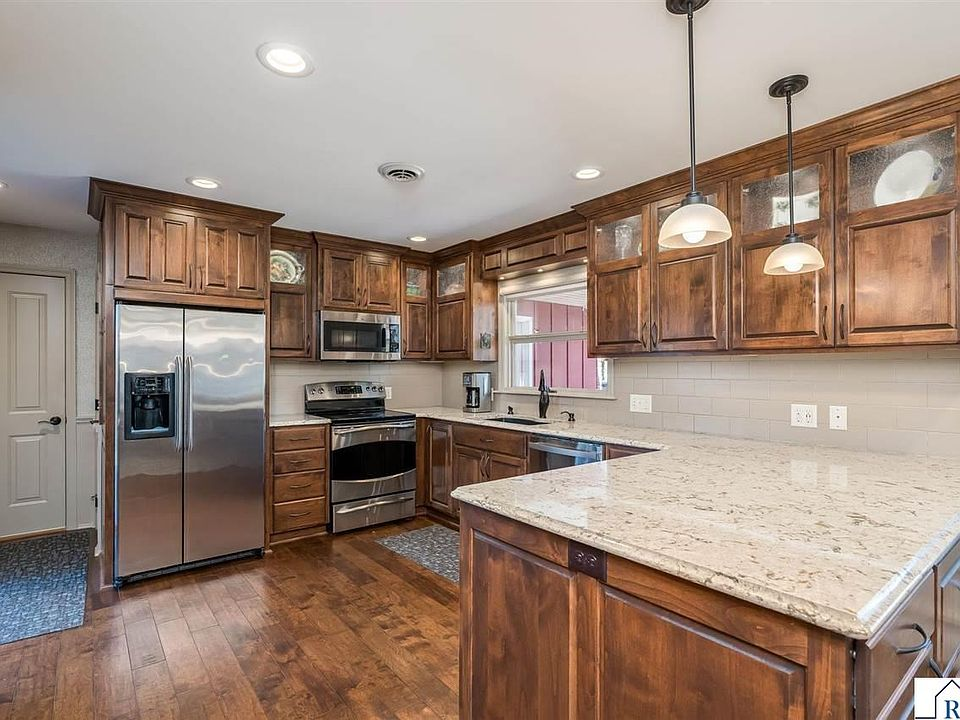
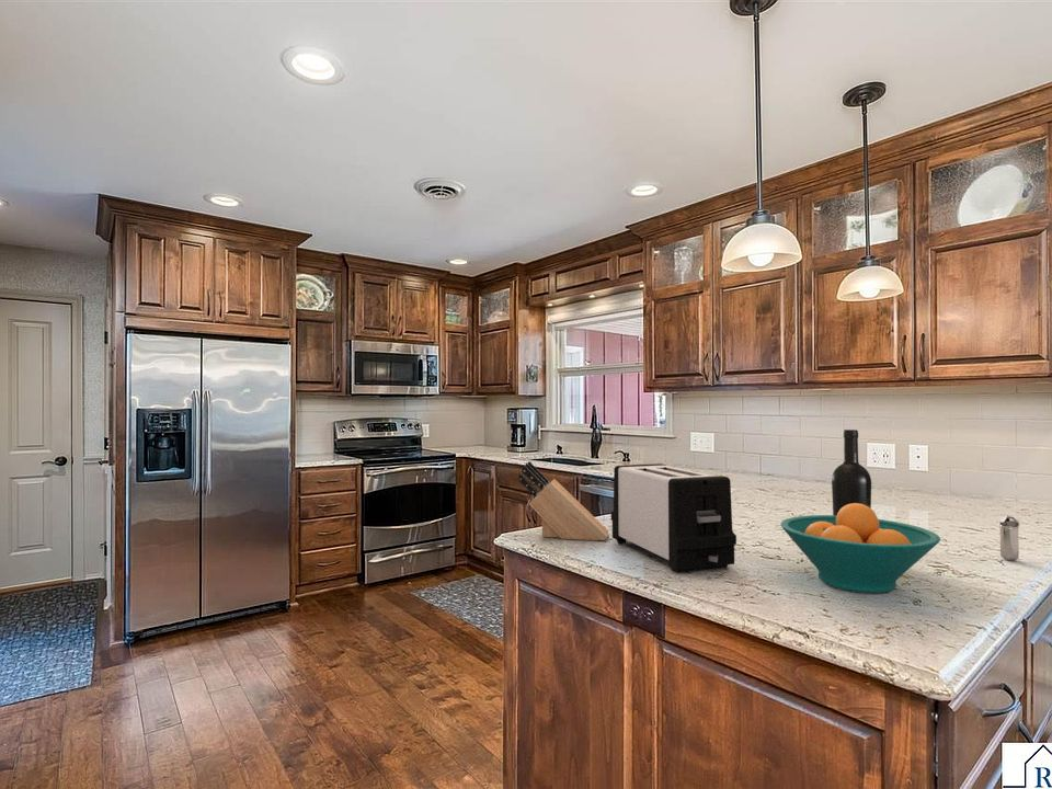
+ shaker (1009, 537)
+ toaster (668, 512)
+ fruit bowl (856, 544)
+ knife block (562, 499)
+ wine bottle (850, 490)
